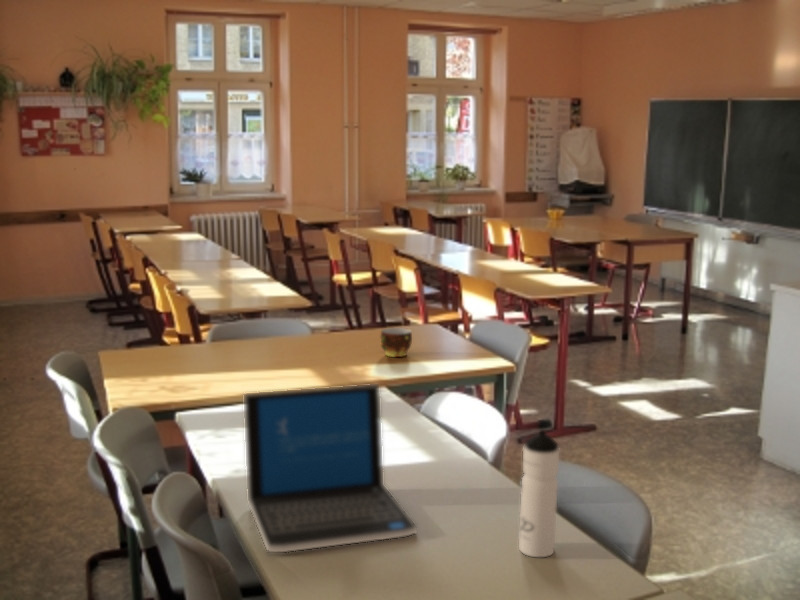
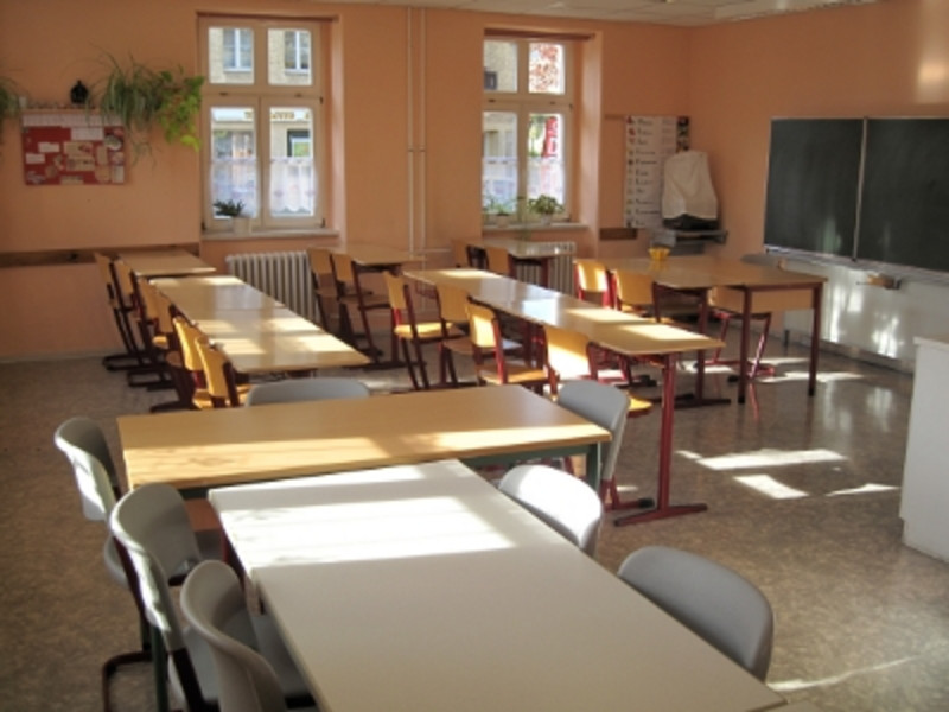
- cup (395, 343)
- water bottle (539, 490)
- laptop (327, 461)
